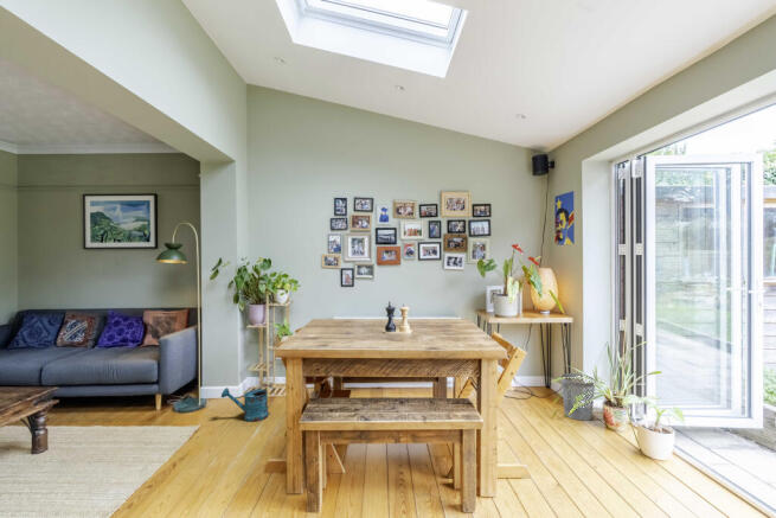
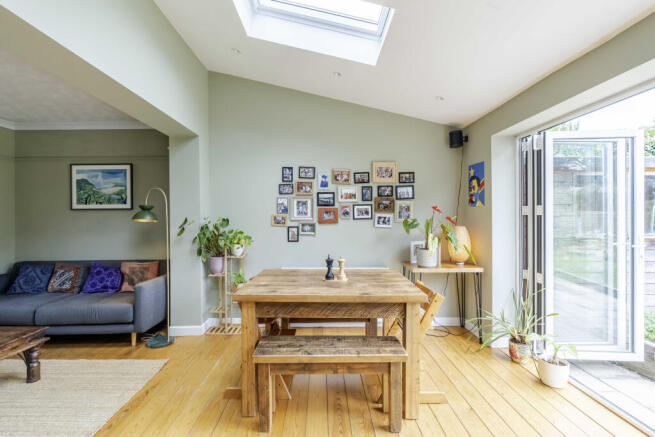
- watering can (248, 402)
- wastebasket (578, 395)
